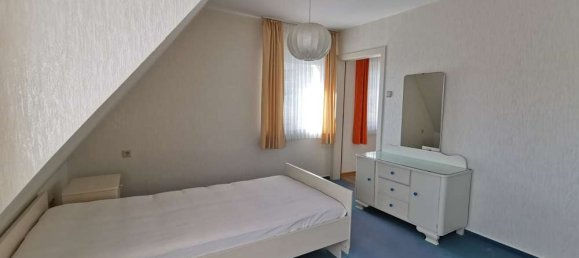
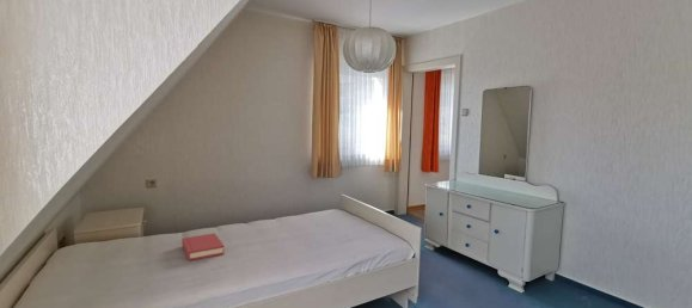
+ hardback book (202, 246)
